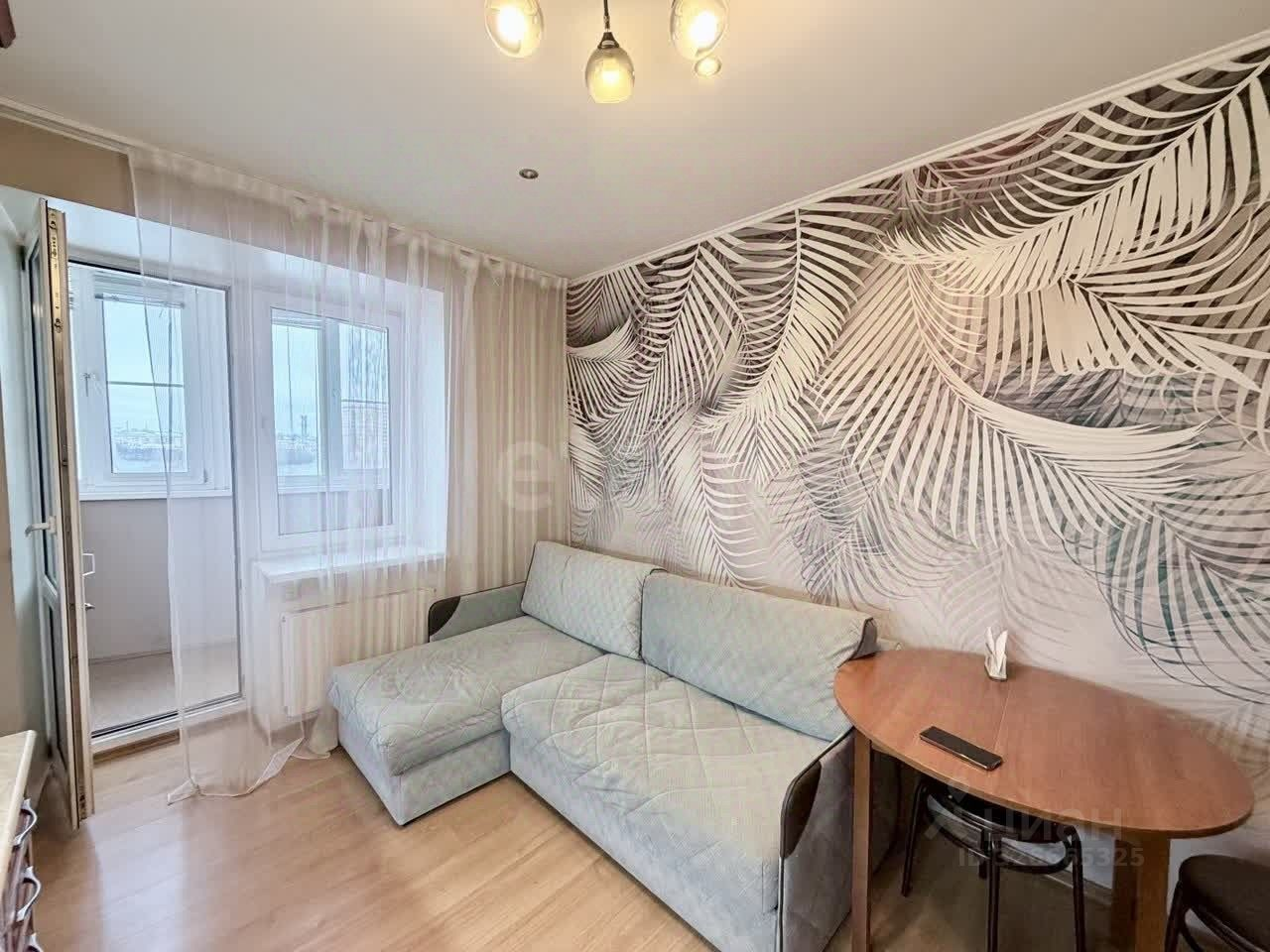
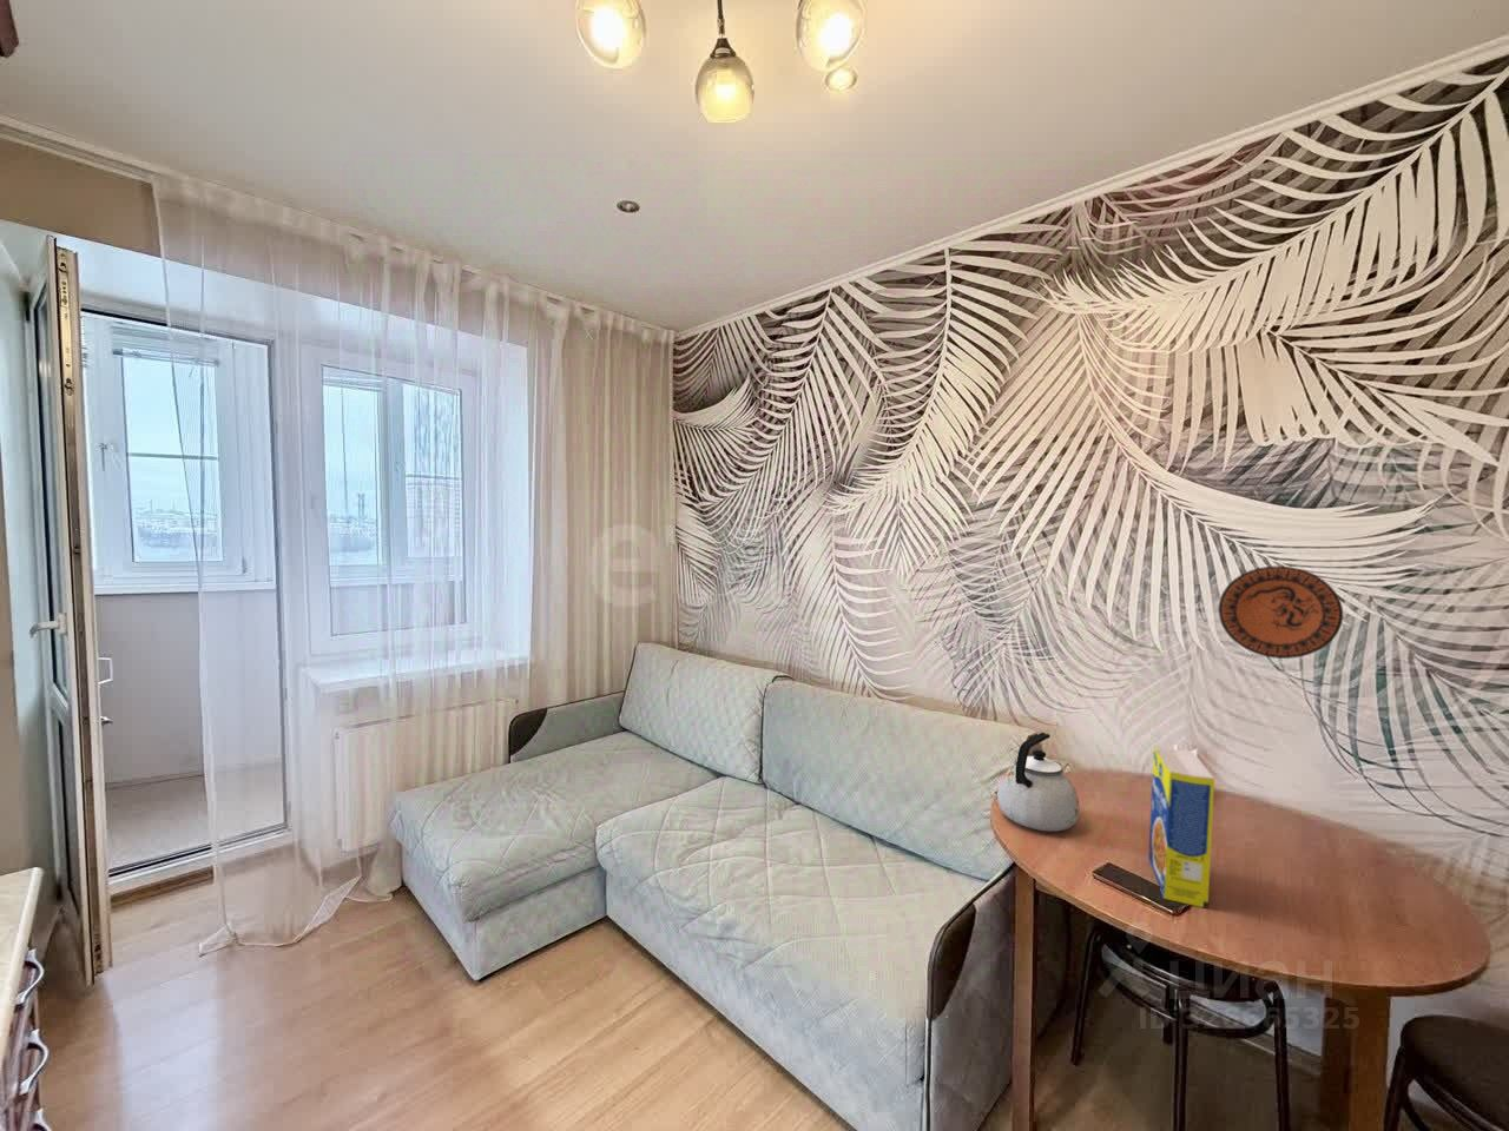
+ decorative plate (1277, 612)
+ kettle (1037, 777)
+ legume (1179, 821)
